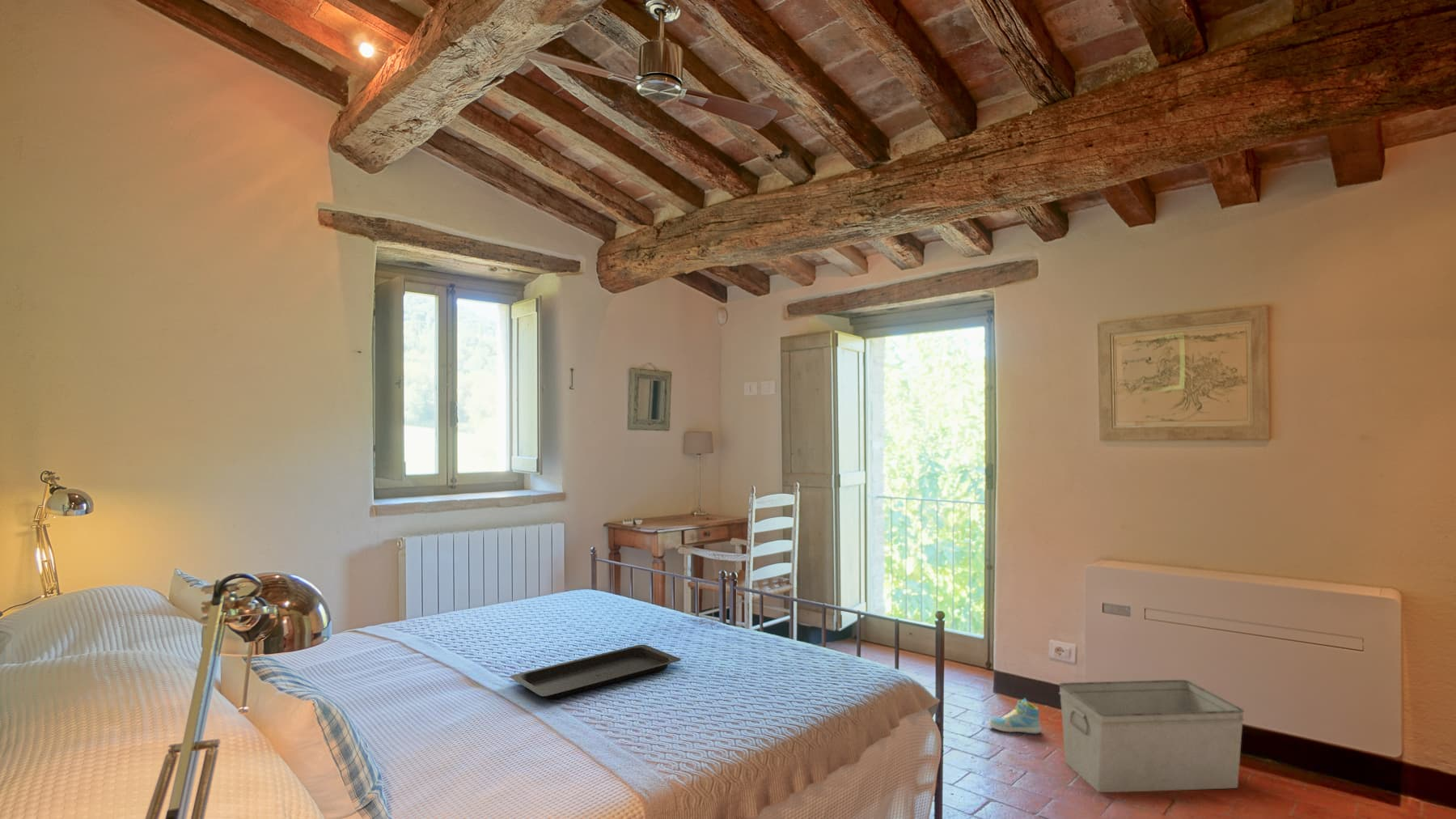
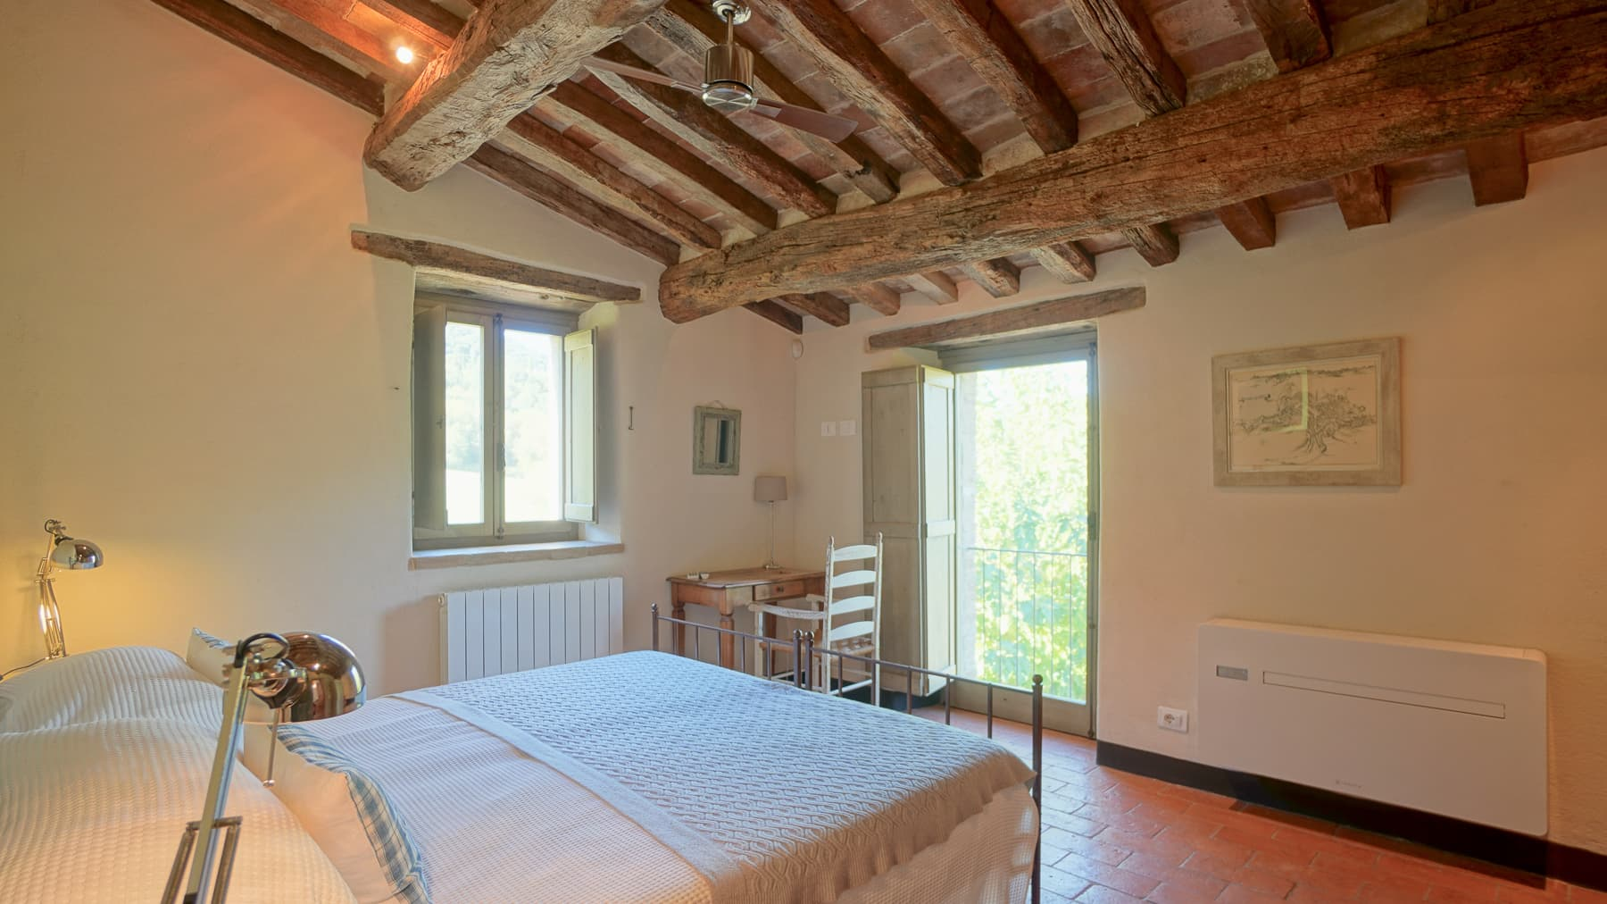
- serving tray (598, 671)
- storage bin (1147, 735)
- sneaker (1014, 713)
